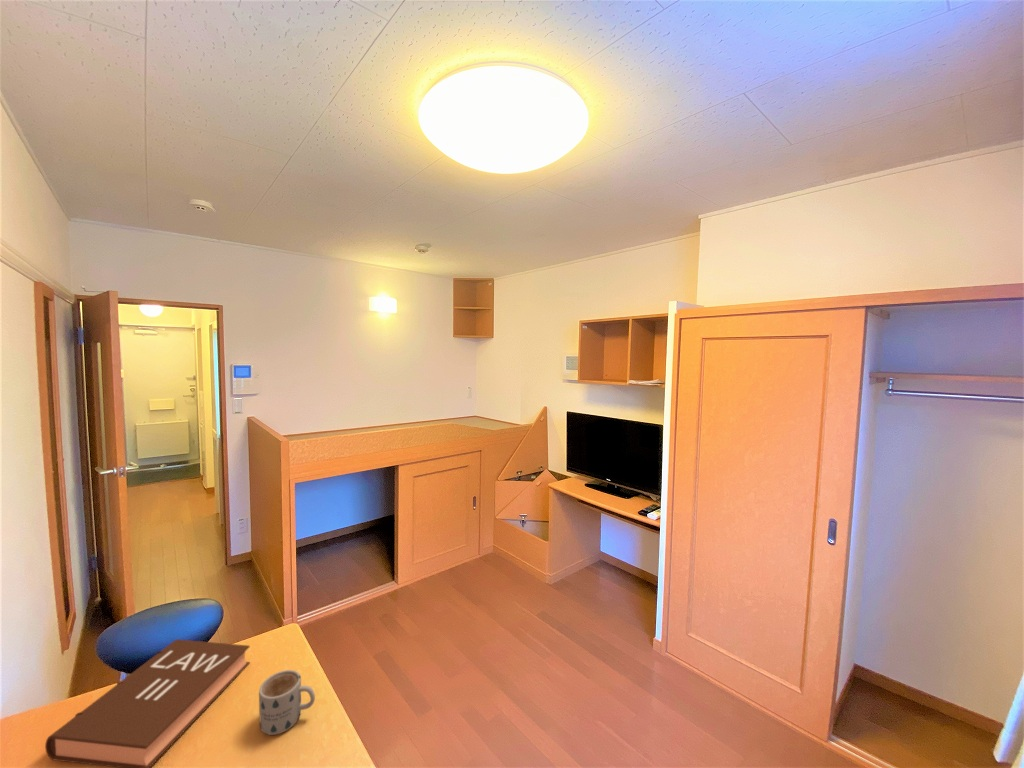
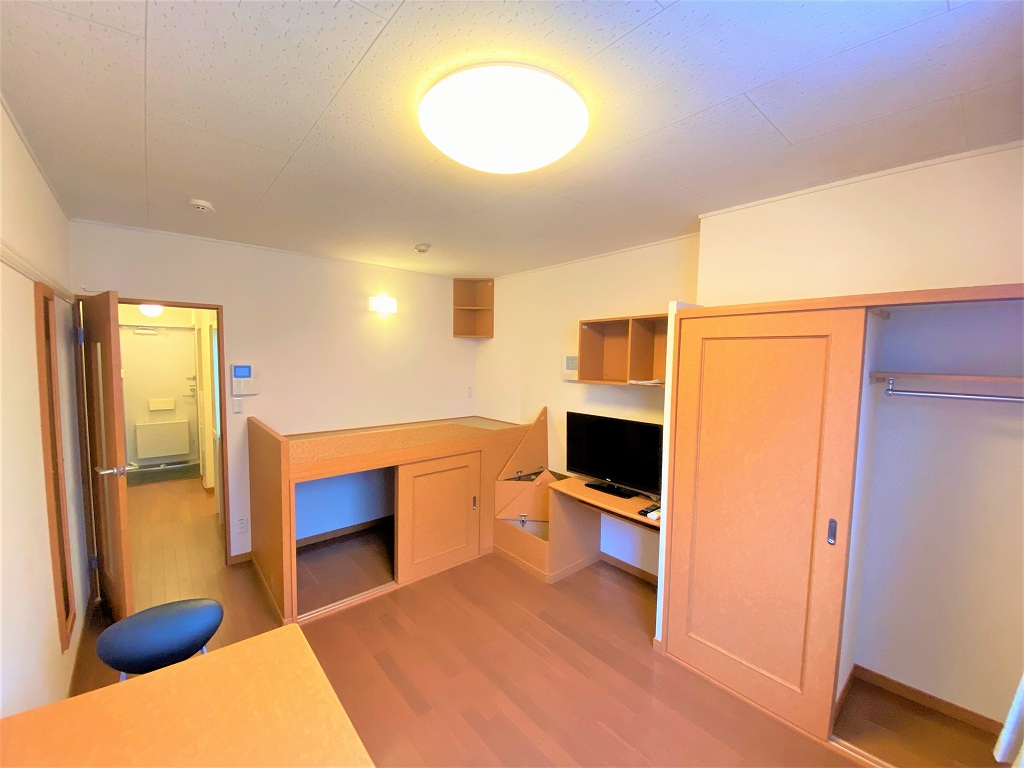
- mug (288, 701)
- book (161, 694)
